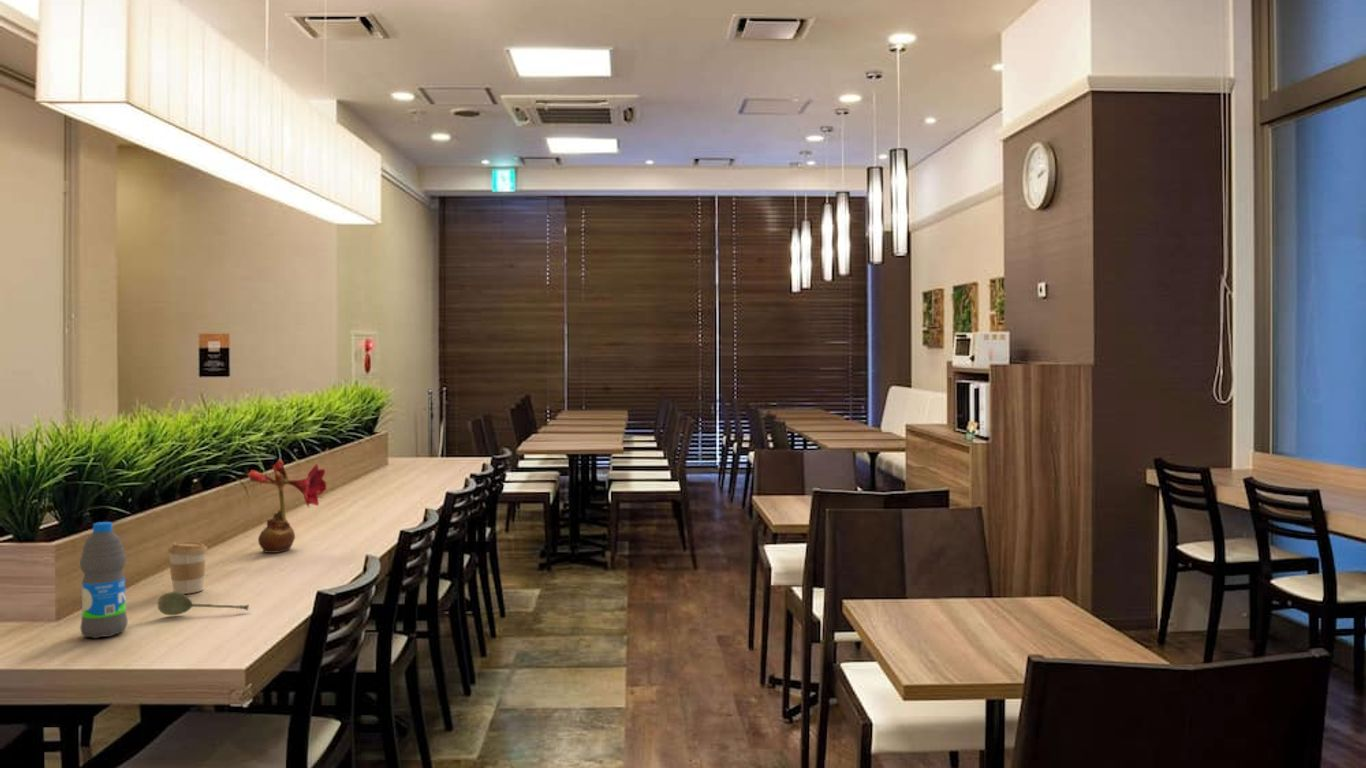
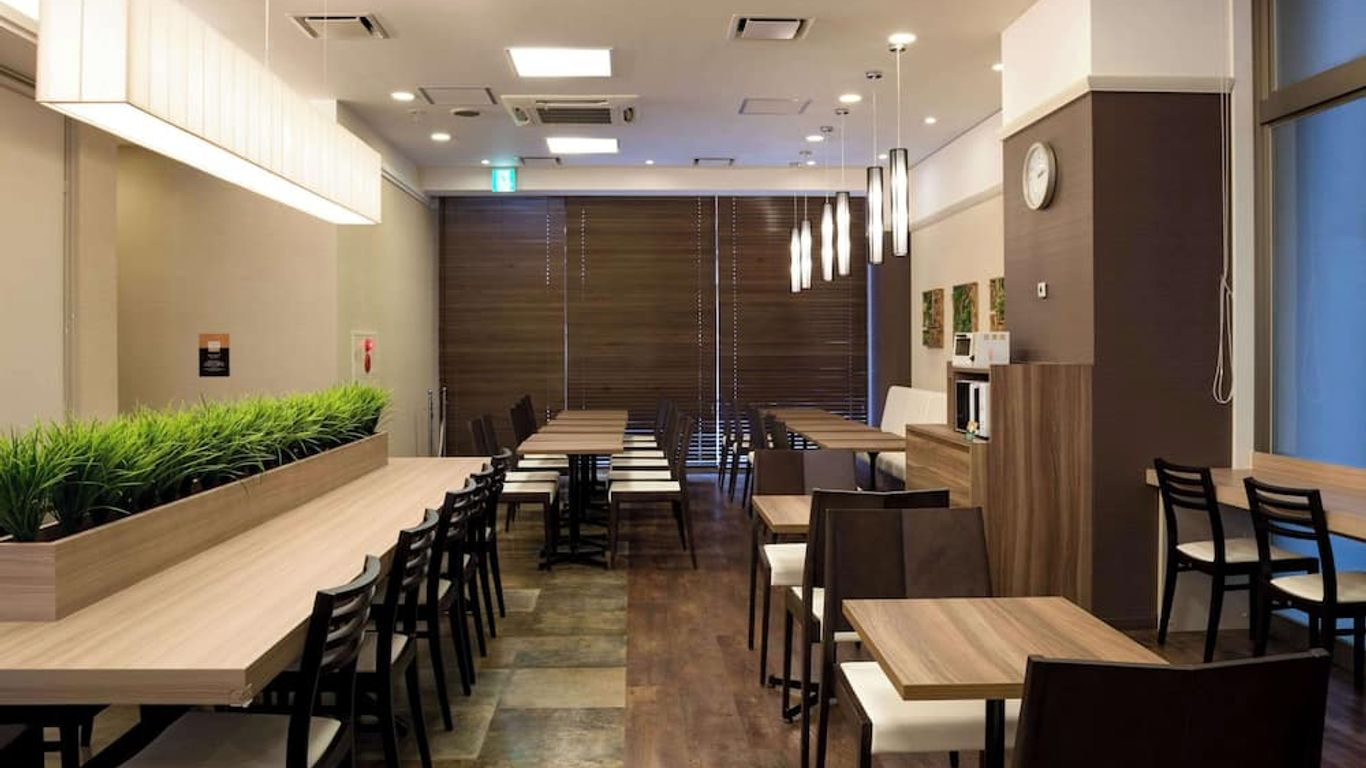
- flower (284, 505)
- coffee cup (188, 566)
- soupspoon (204, 604)
- water bottle (103, 578)
